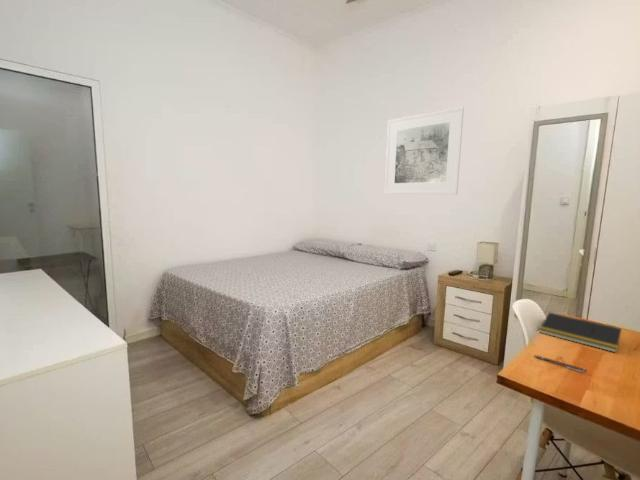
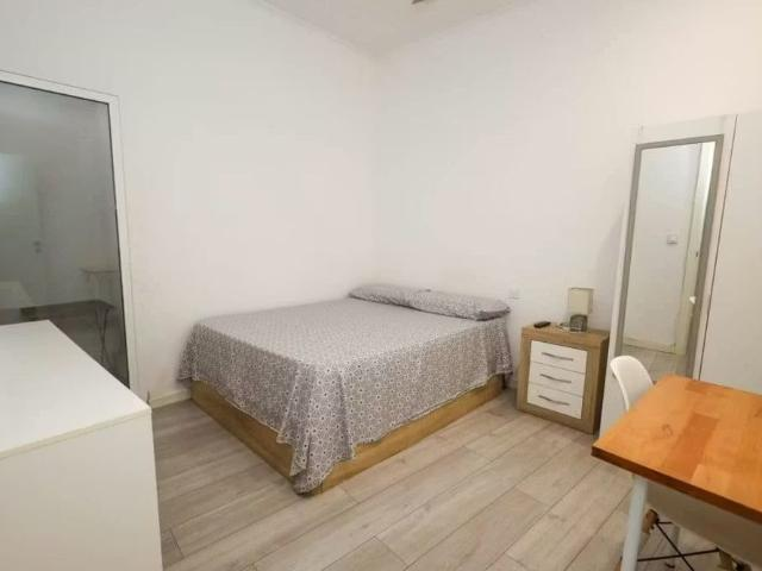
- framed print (420, 155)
- notepad (579, 330)
- pen (558, 362)
